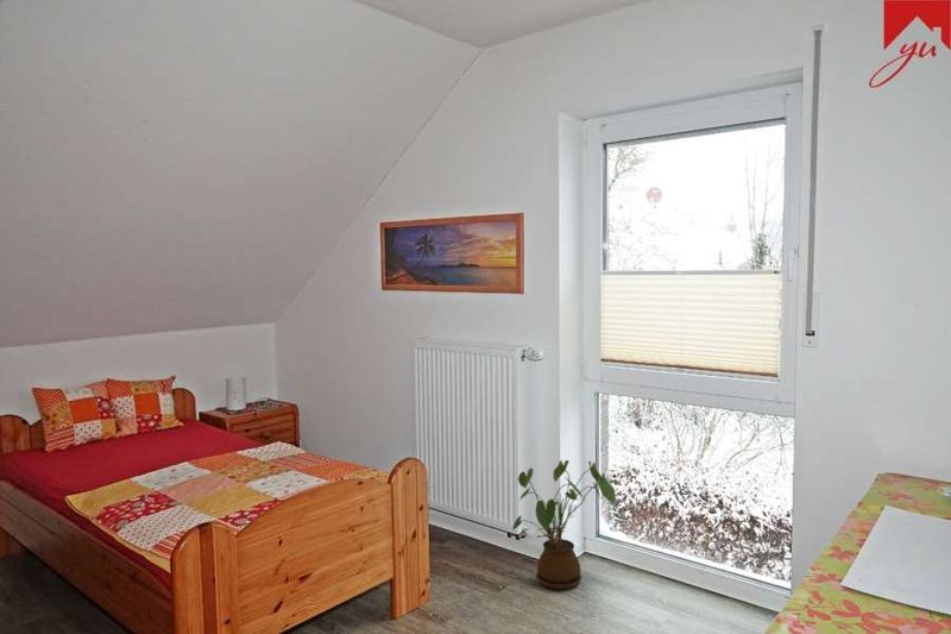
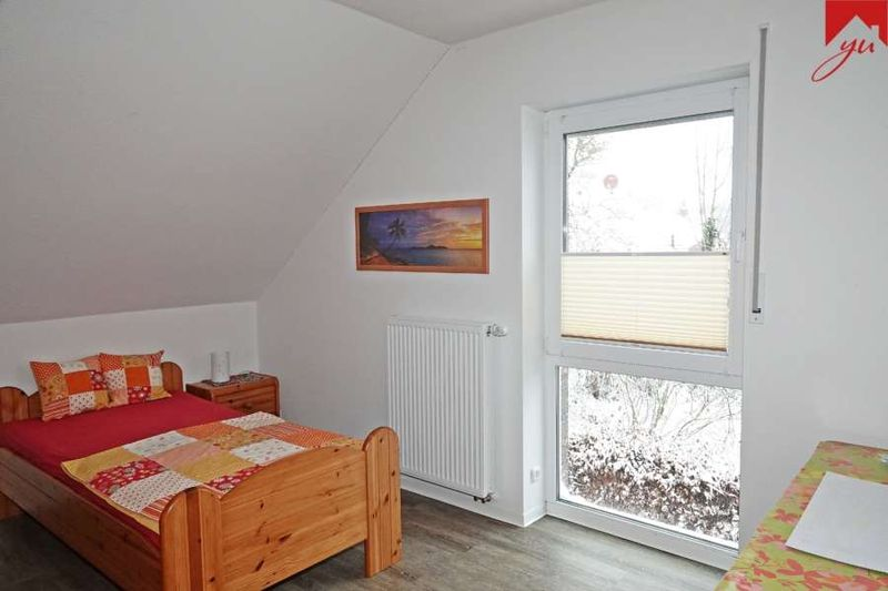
- house plant (560, 525)
